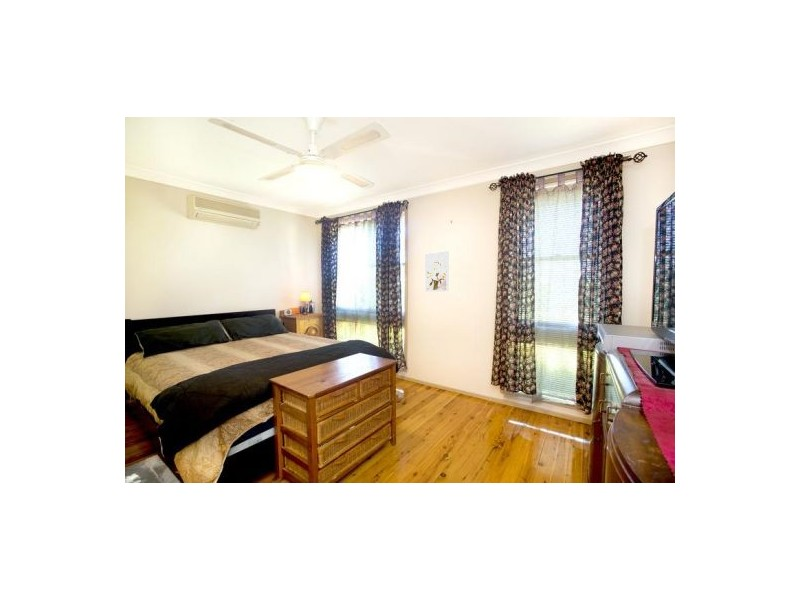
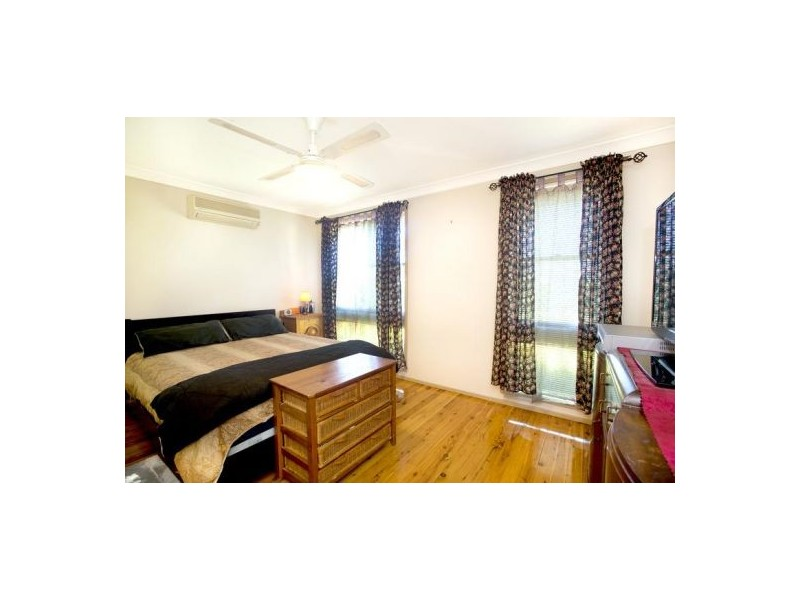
- wall art (436, 272)
